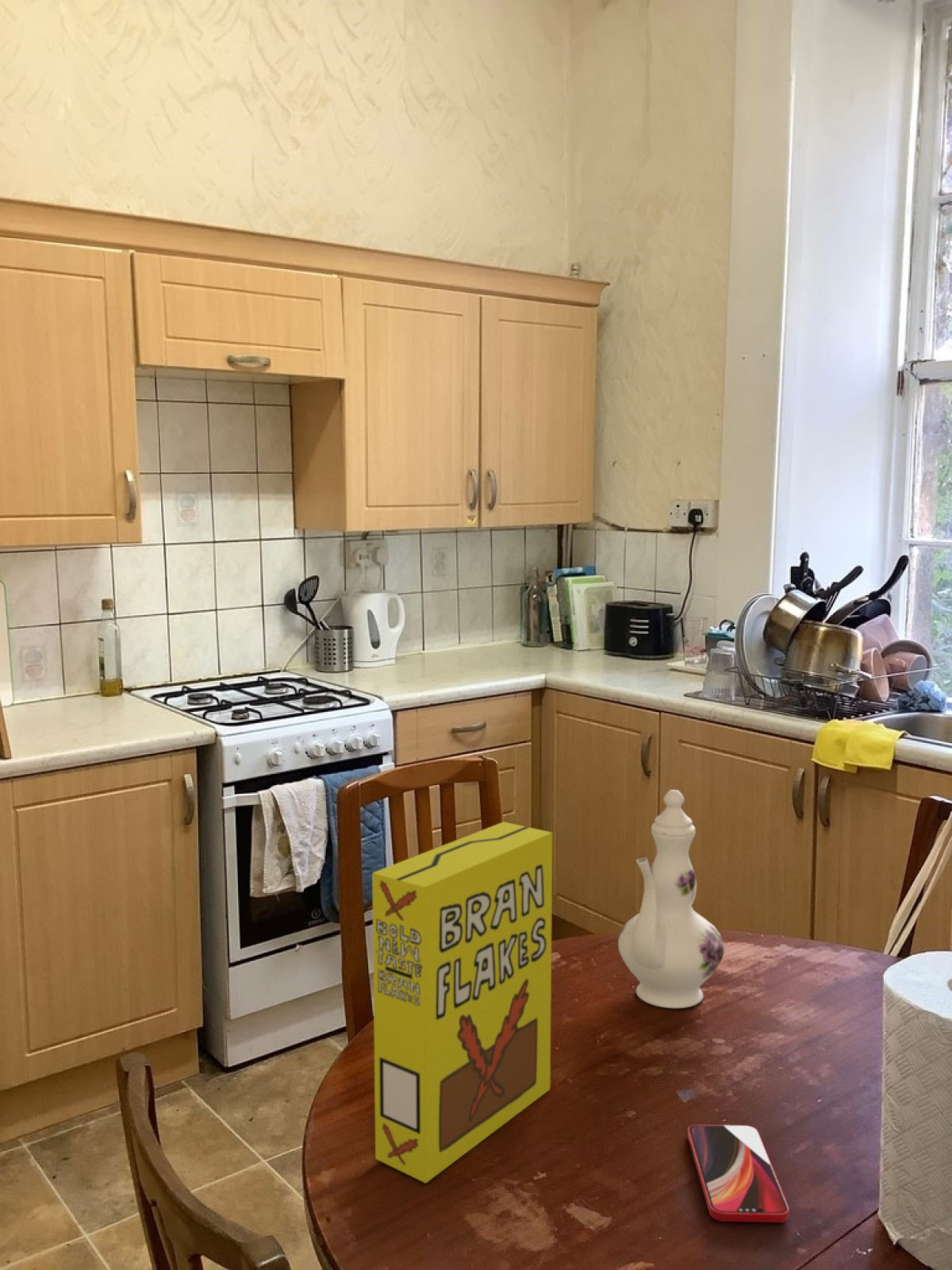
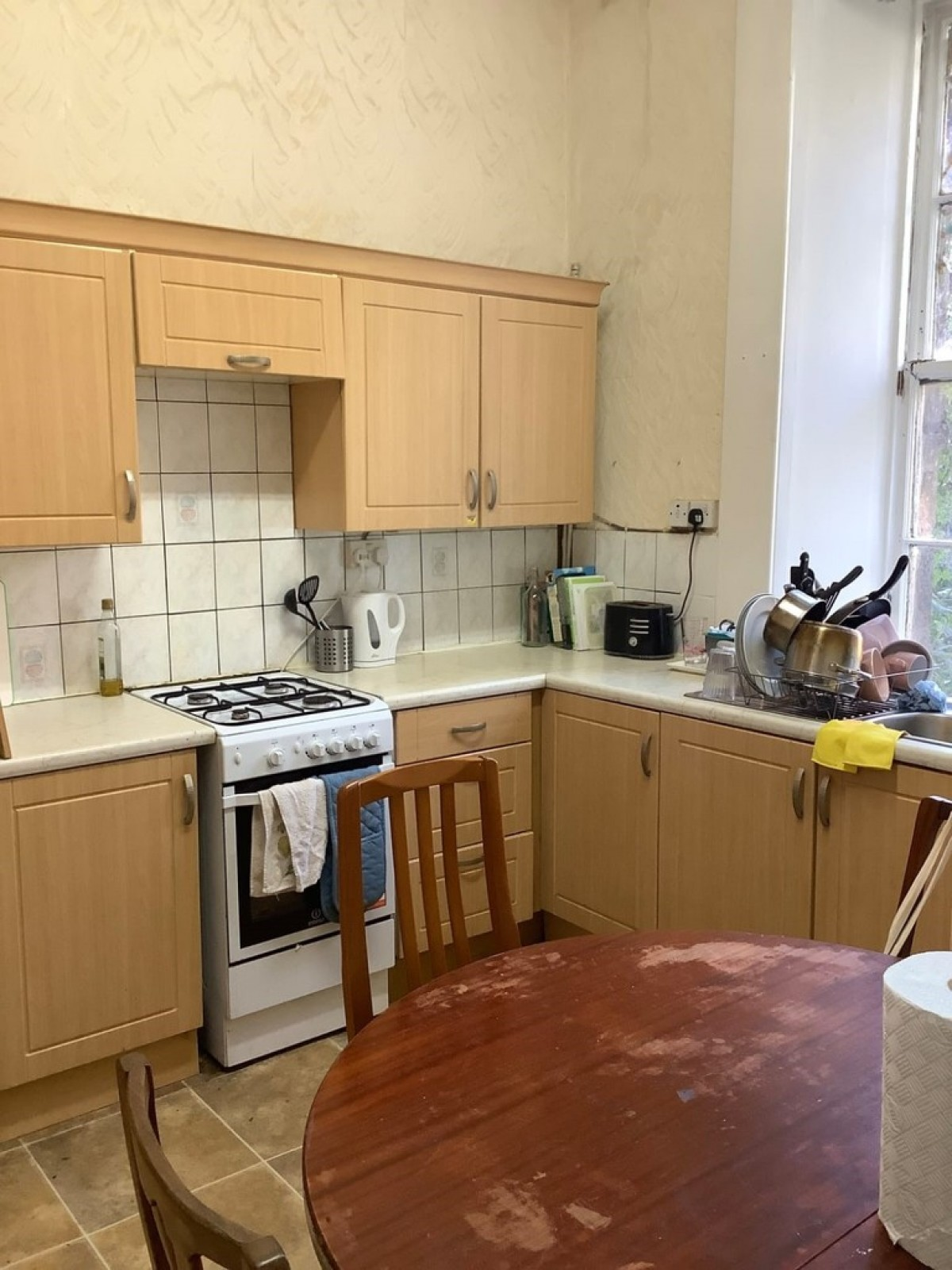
- cereal box (467, 988)
- smartphone (735, 1170)
- chinaware (666, 897)
